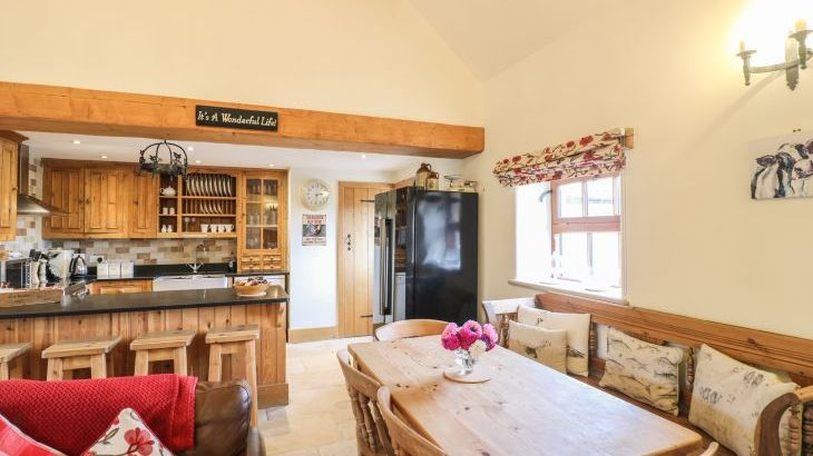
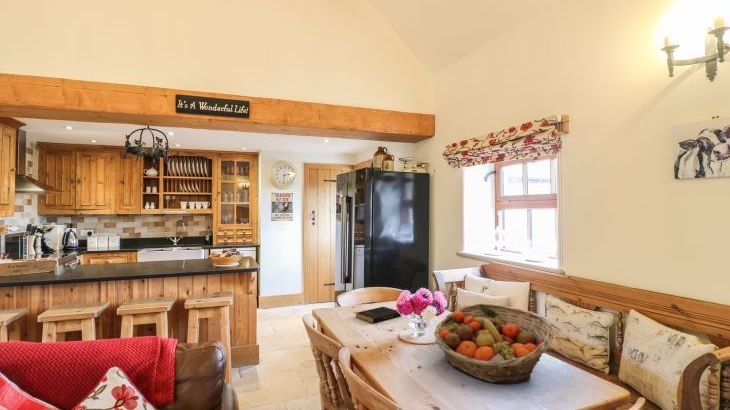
+ fruit basket (490, 339)
+ book (379, 314)
